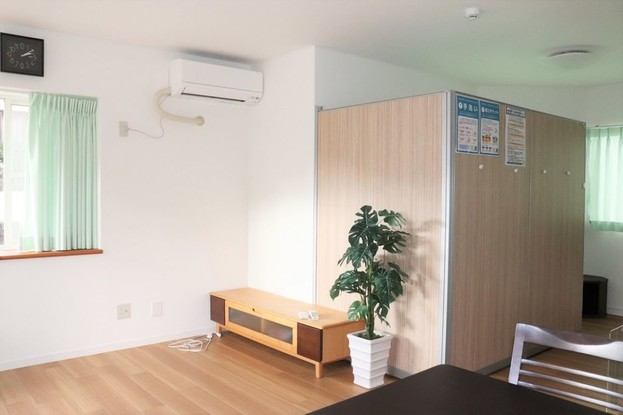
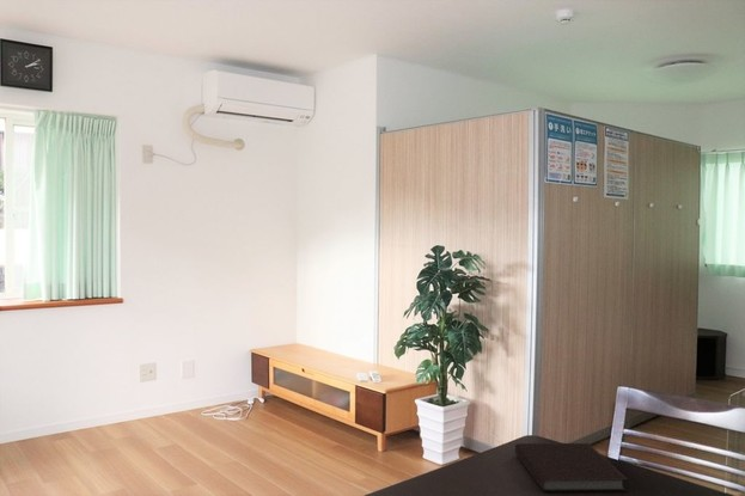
+ notebook (567, 465)
